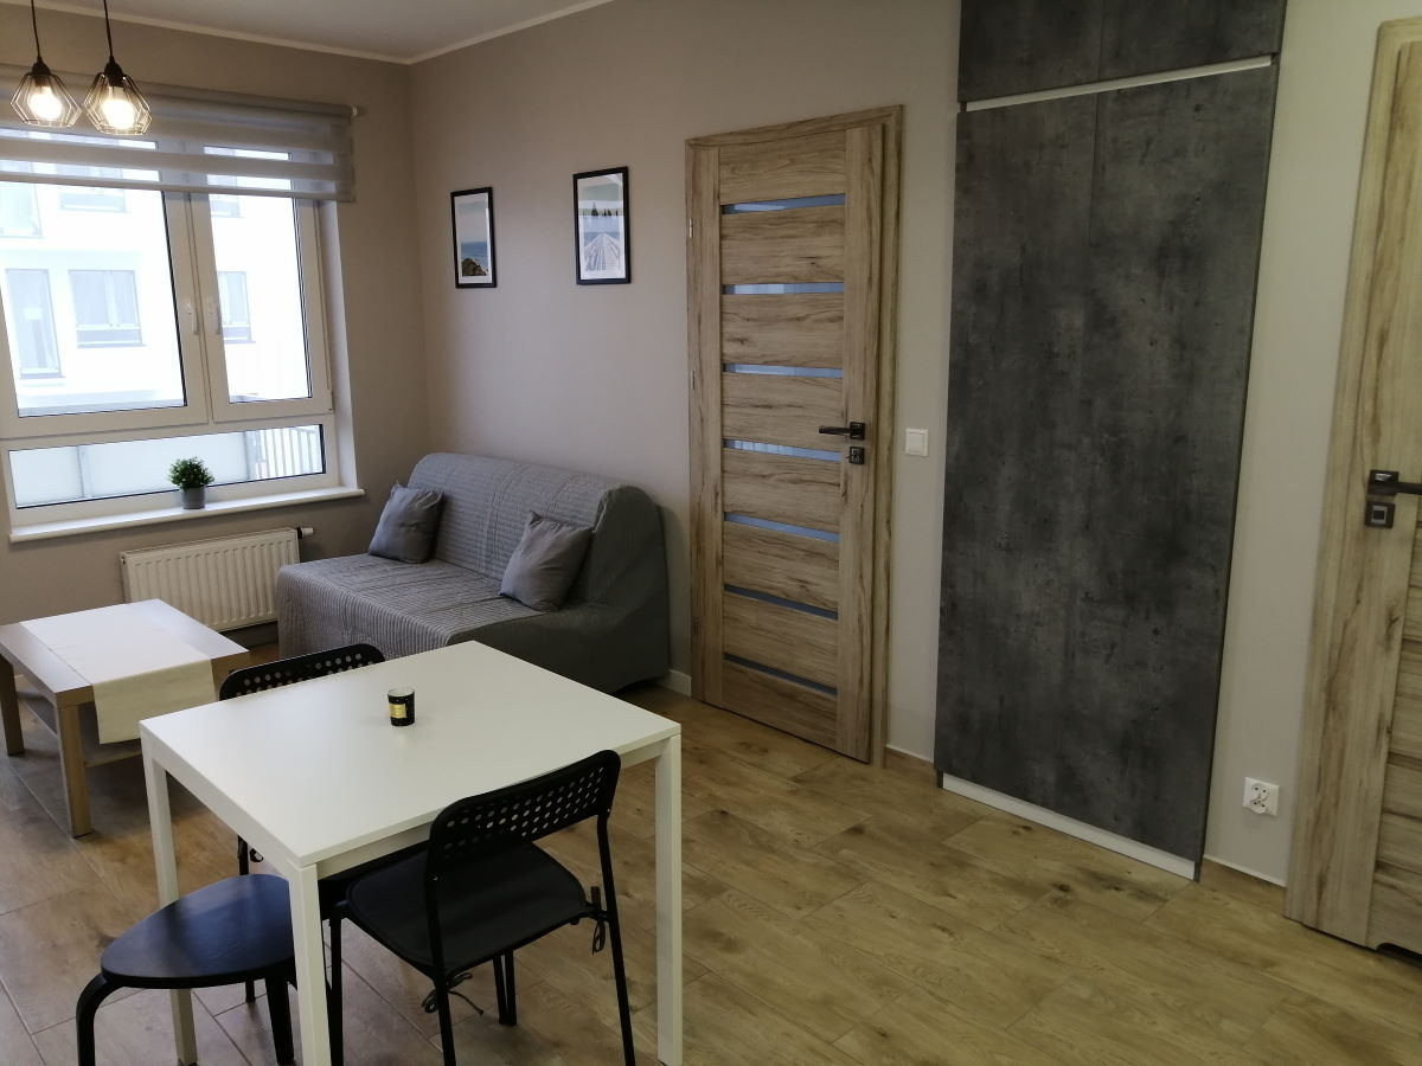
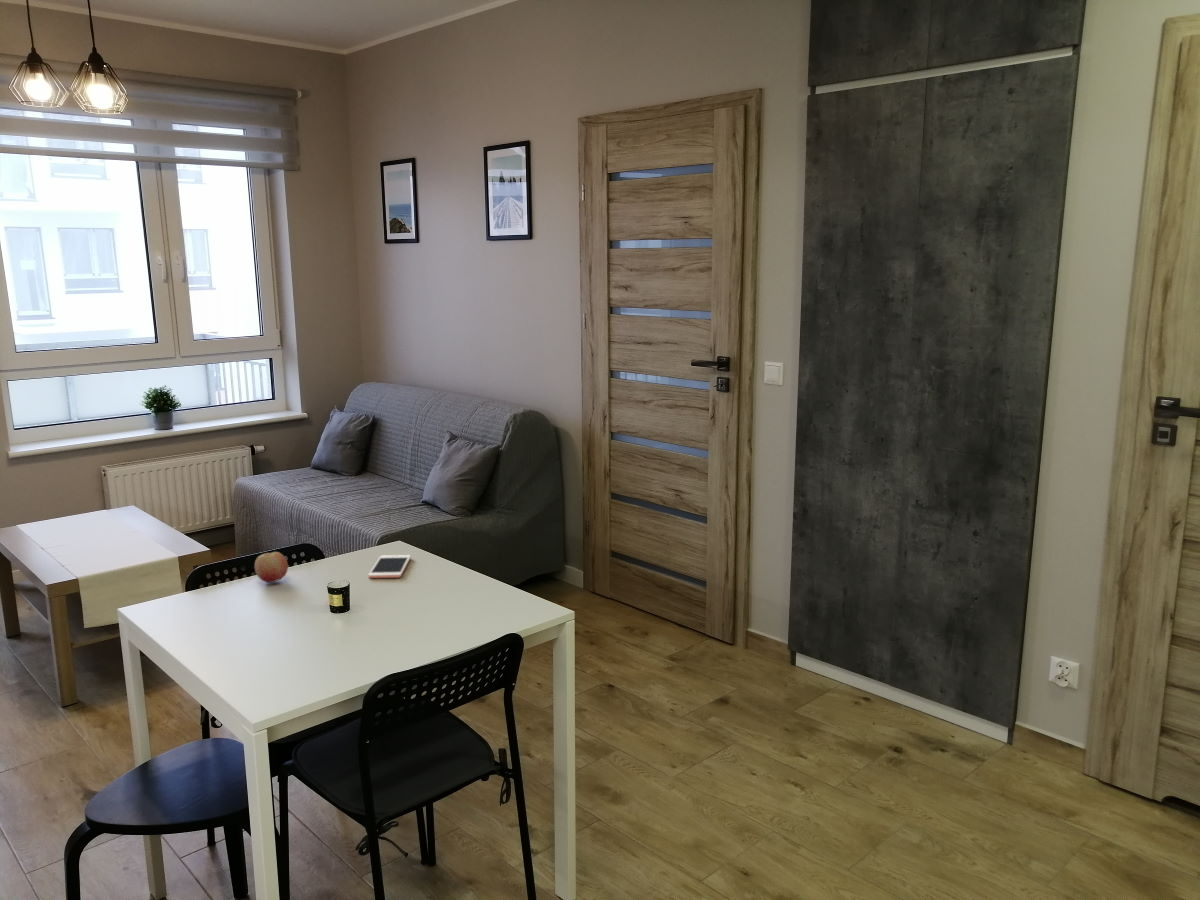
+ cell phone (390, 566)
+ fruit (271, 567)
